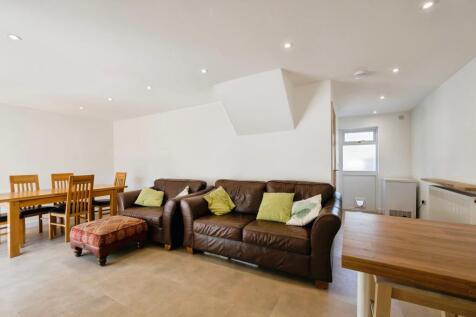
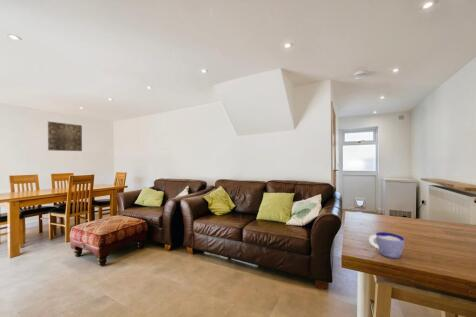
+ cup (385, 244)
+ wall art (65, 137)
